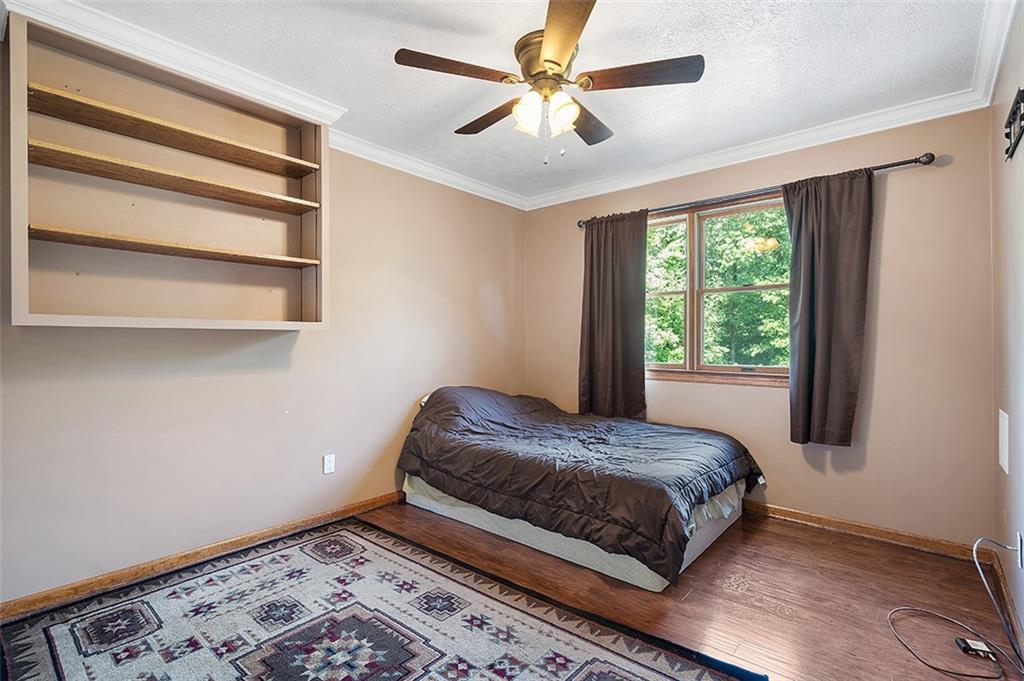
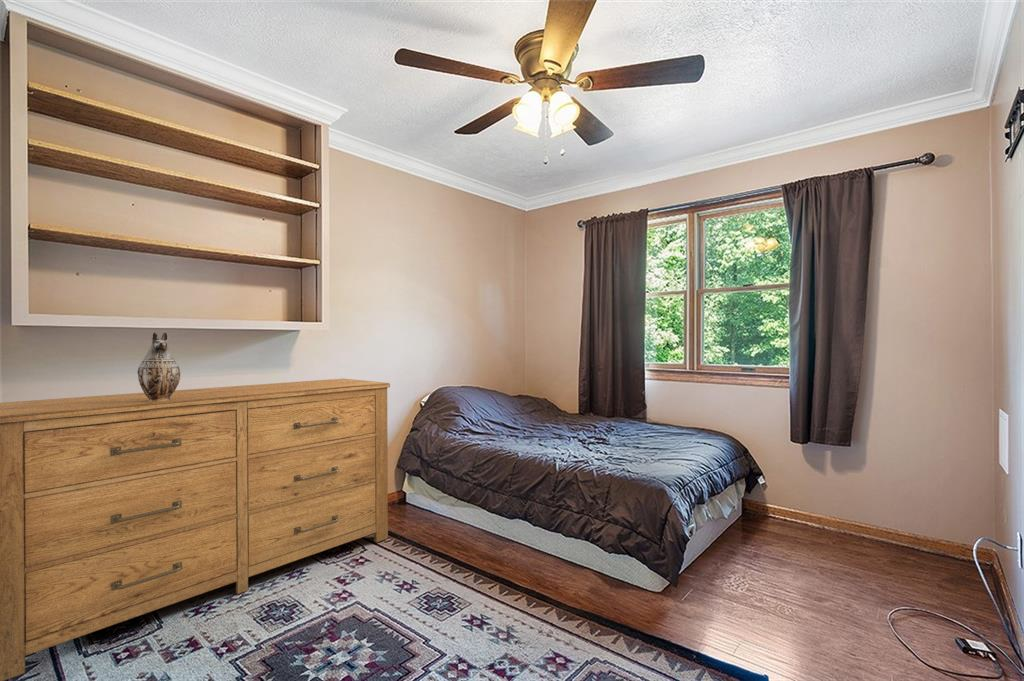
+ decorative vase (159, 365)
+ dresser (223, 484)
